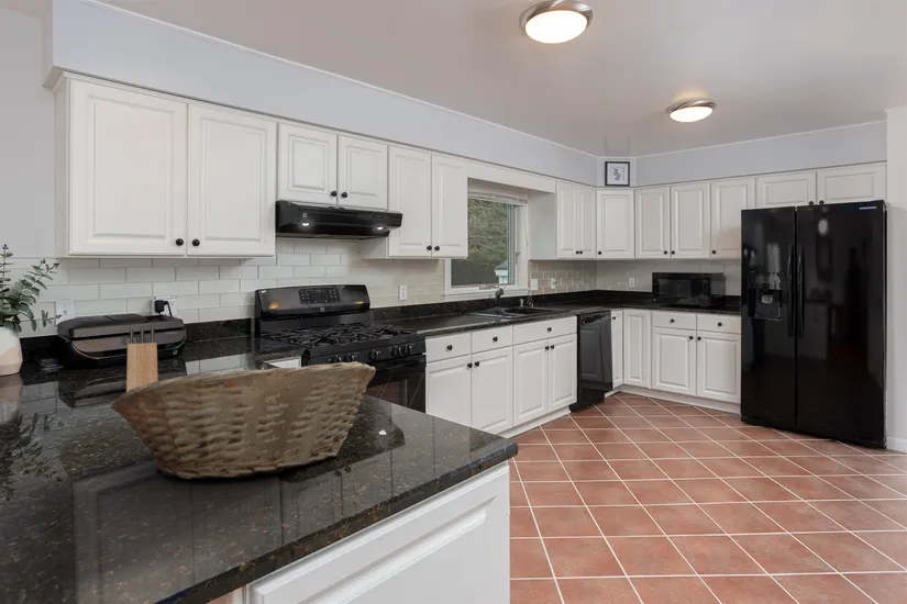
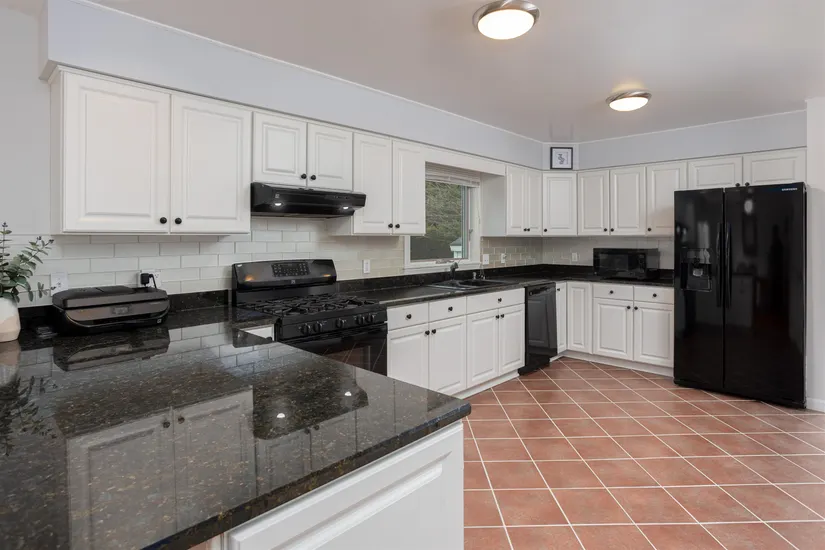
- fruit basket (256, 409)
- knife block (142, 358)
